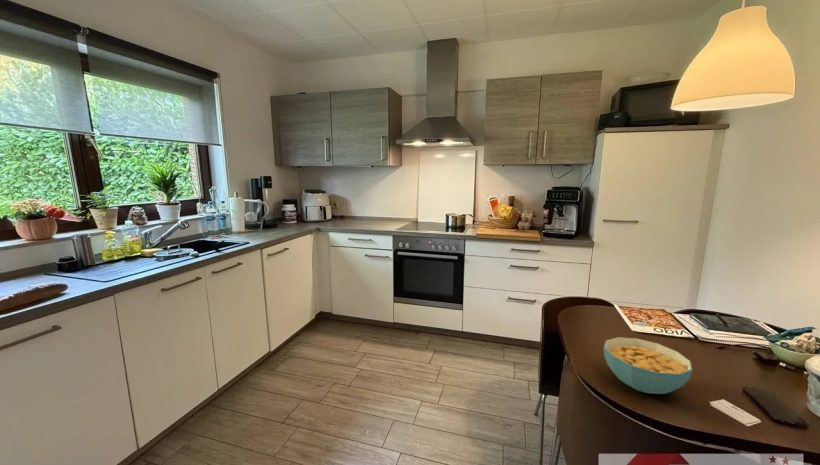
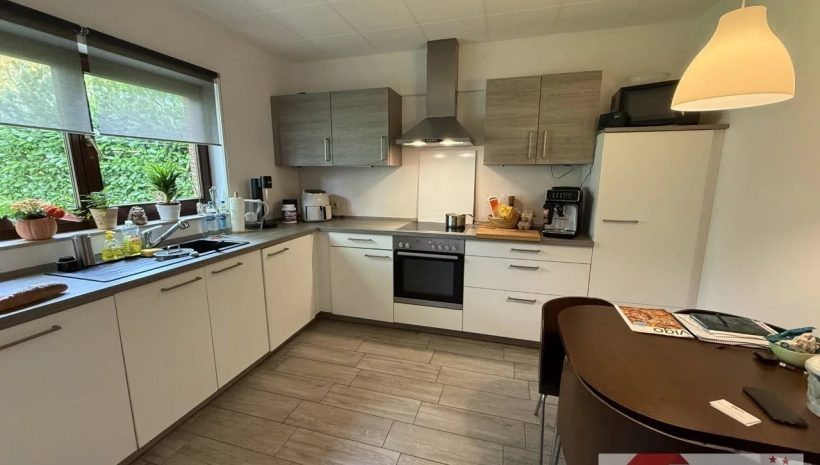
- cereal bowl (643, 370)
